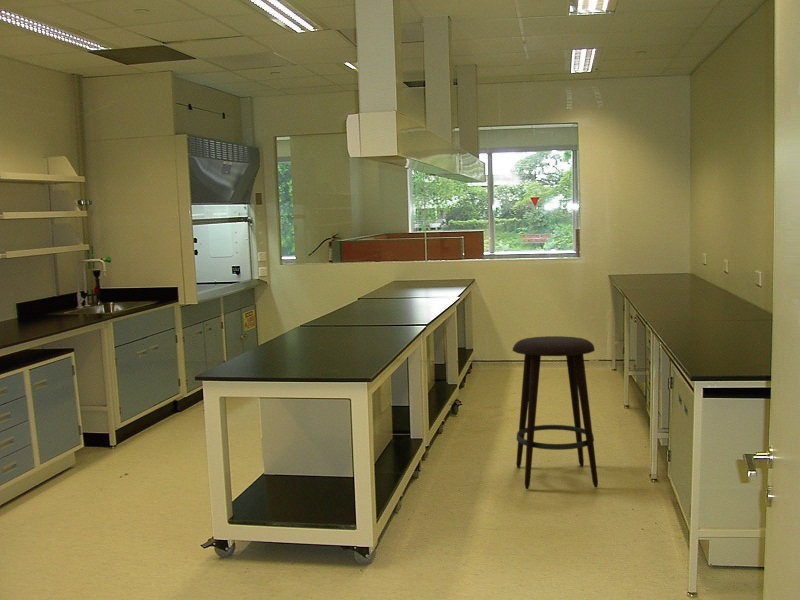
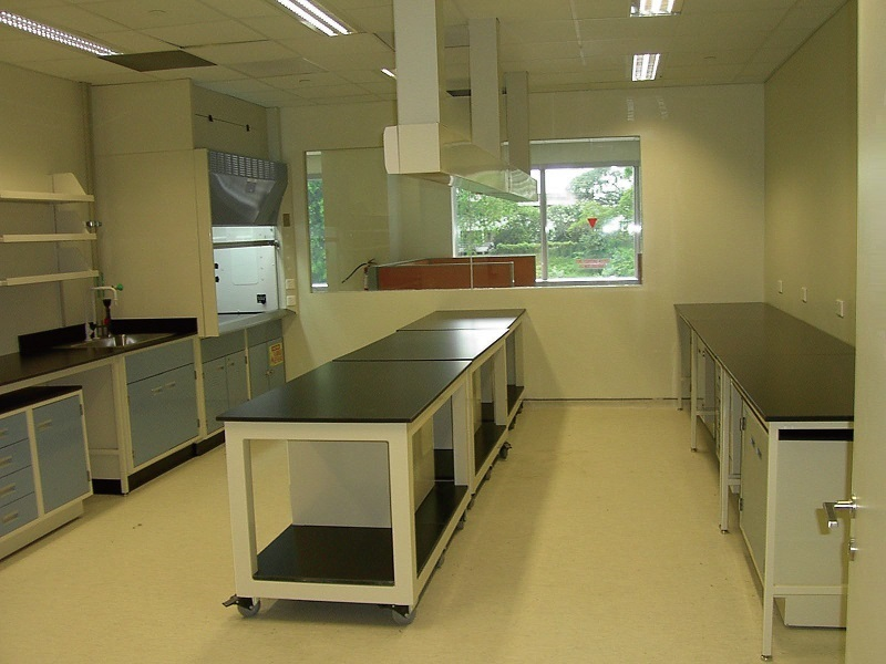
- stool (554, 425)
